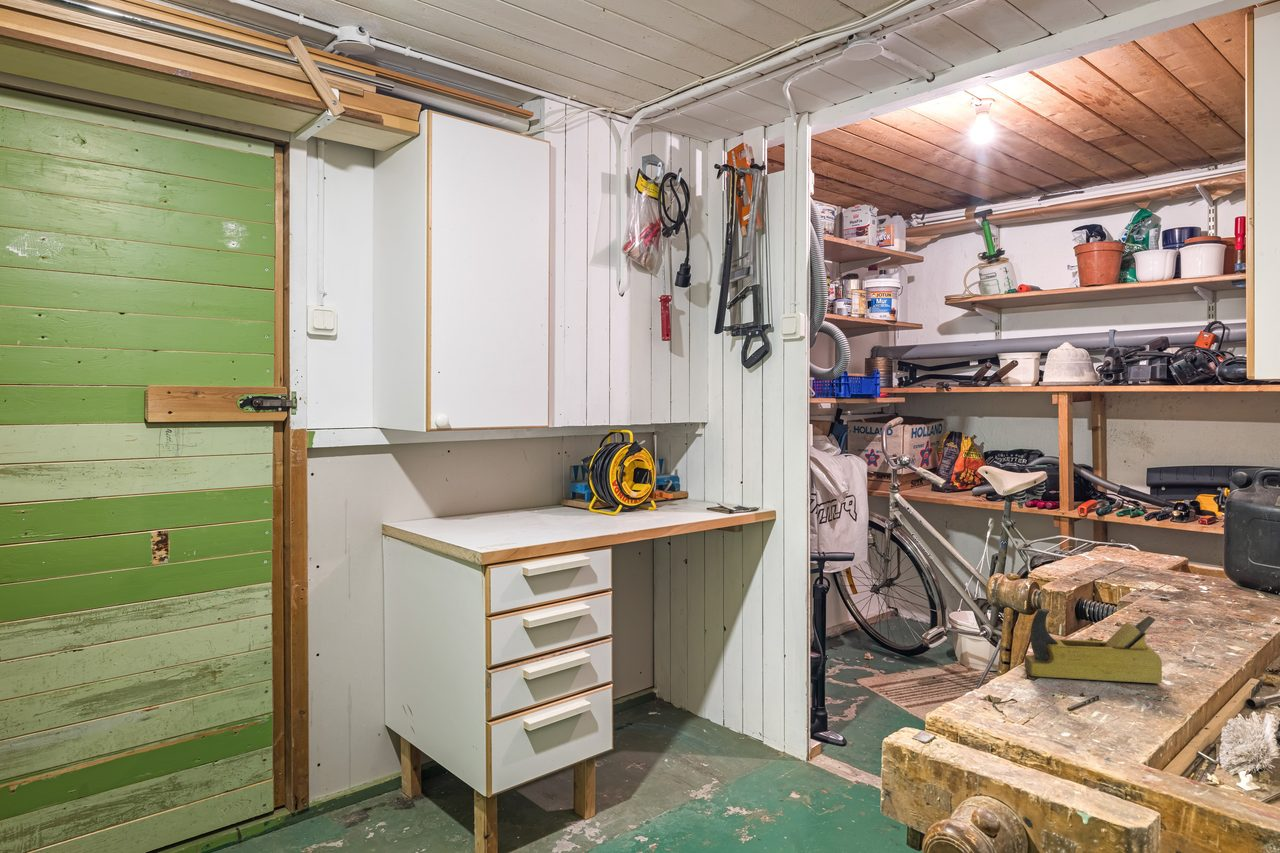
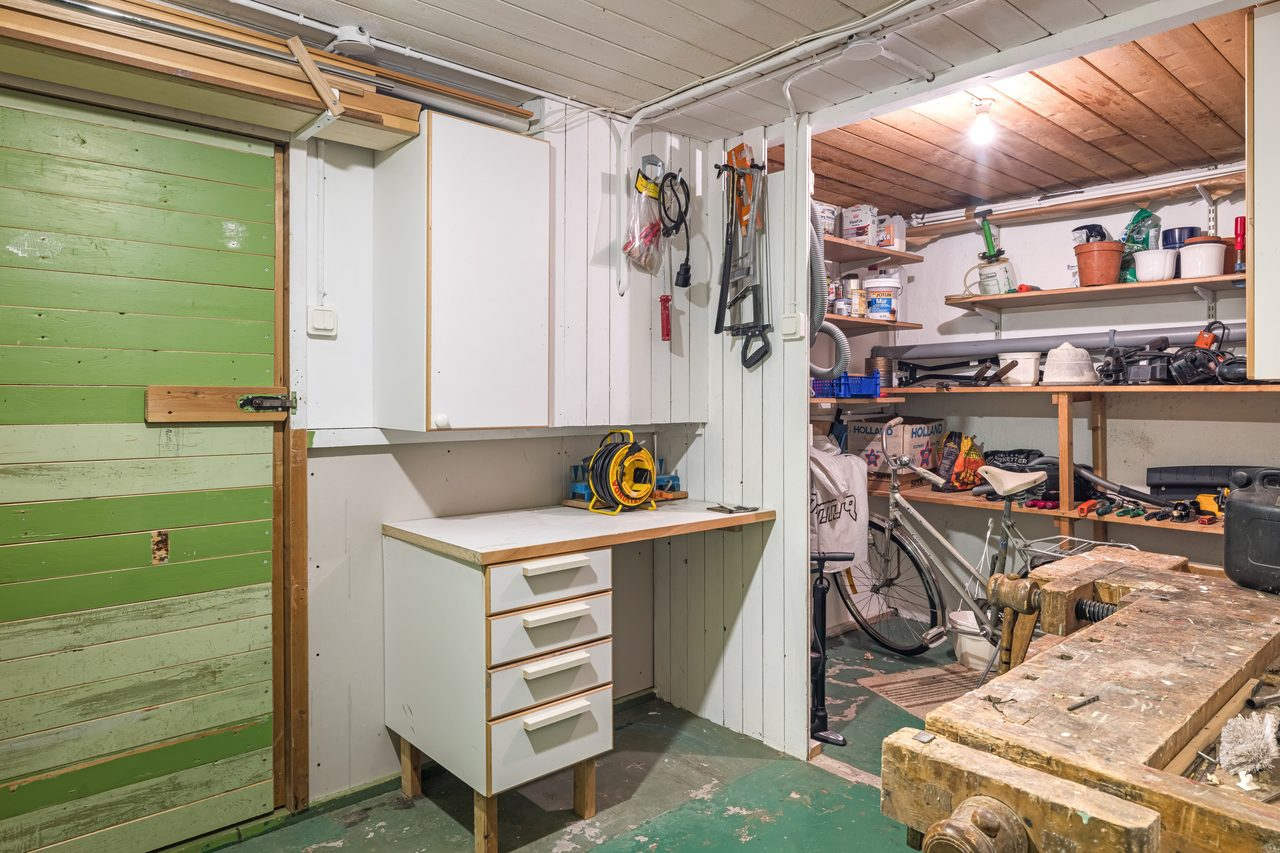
- hand plane (1092, 643)
